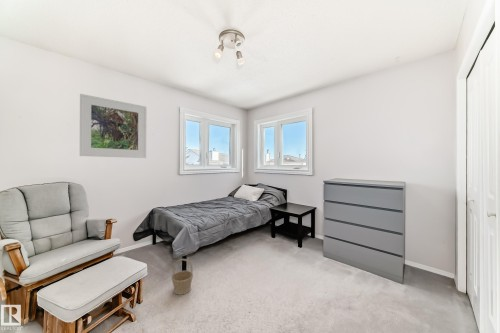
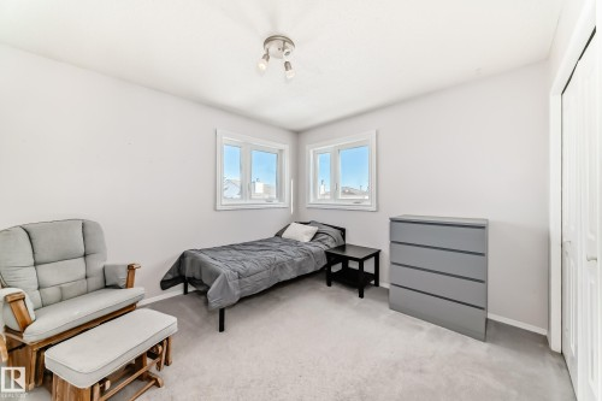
- basket (182, 274)
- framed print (116, 129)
